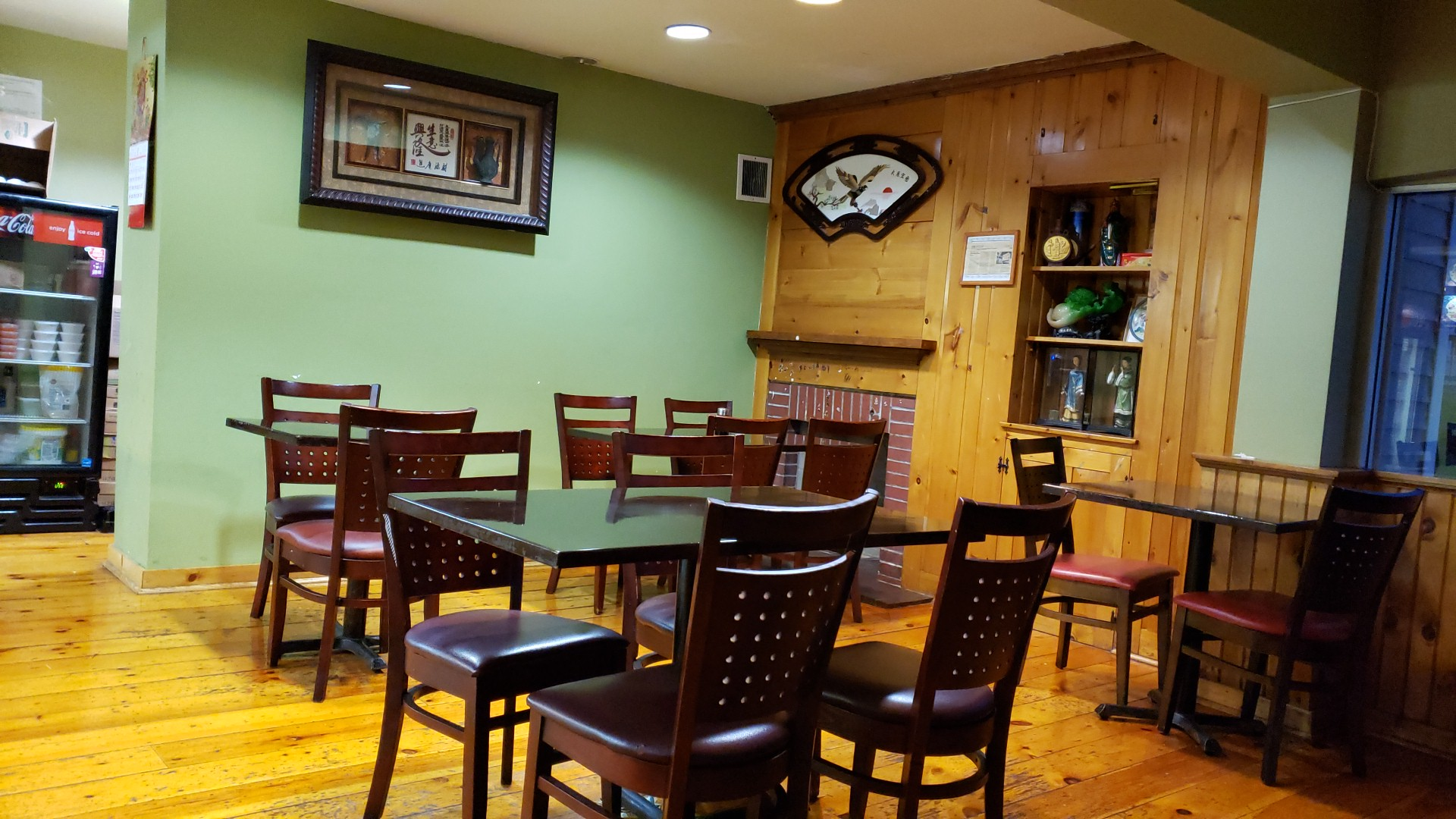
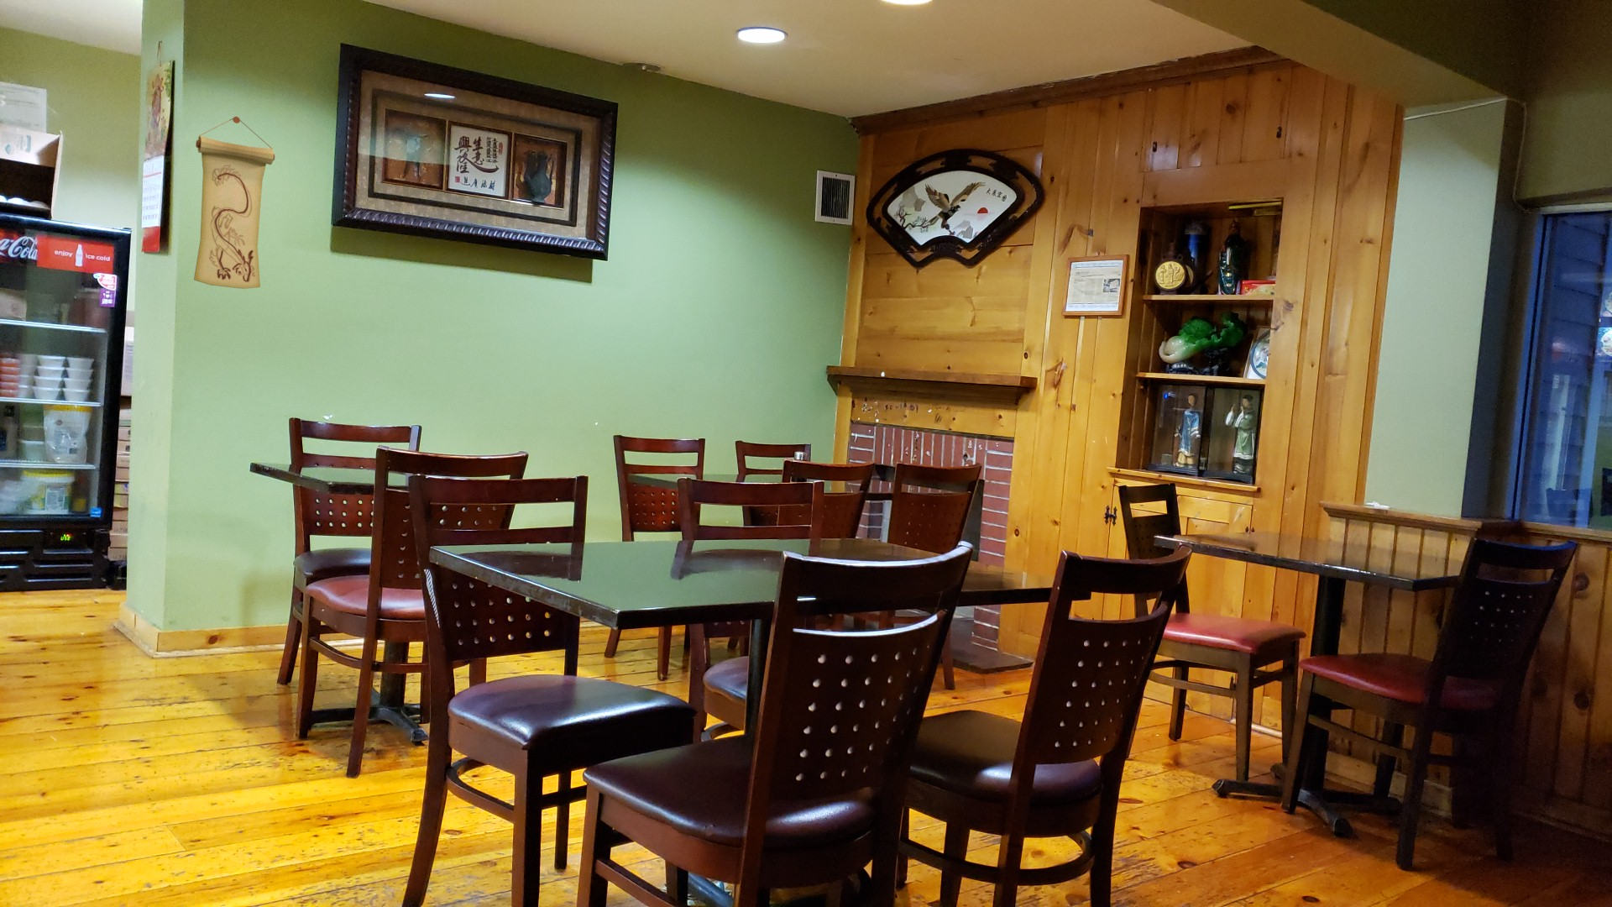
+ wall scroll (232, 200)
